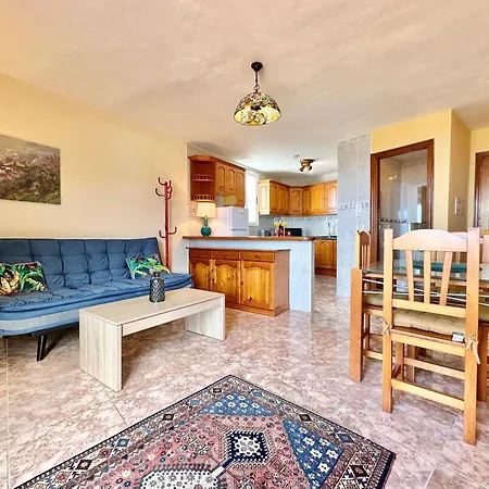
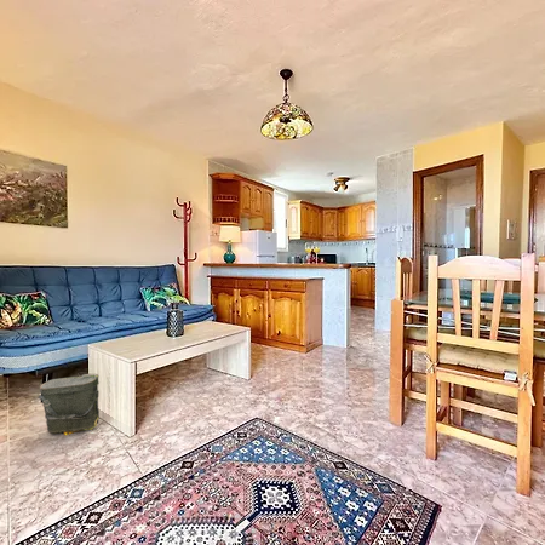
+ bag (71, 405)
